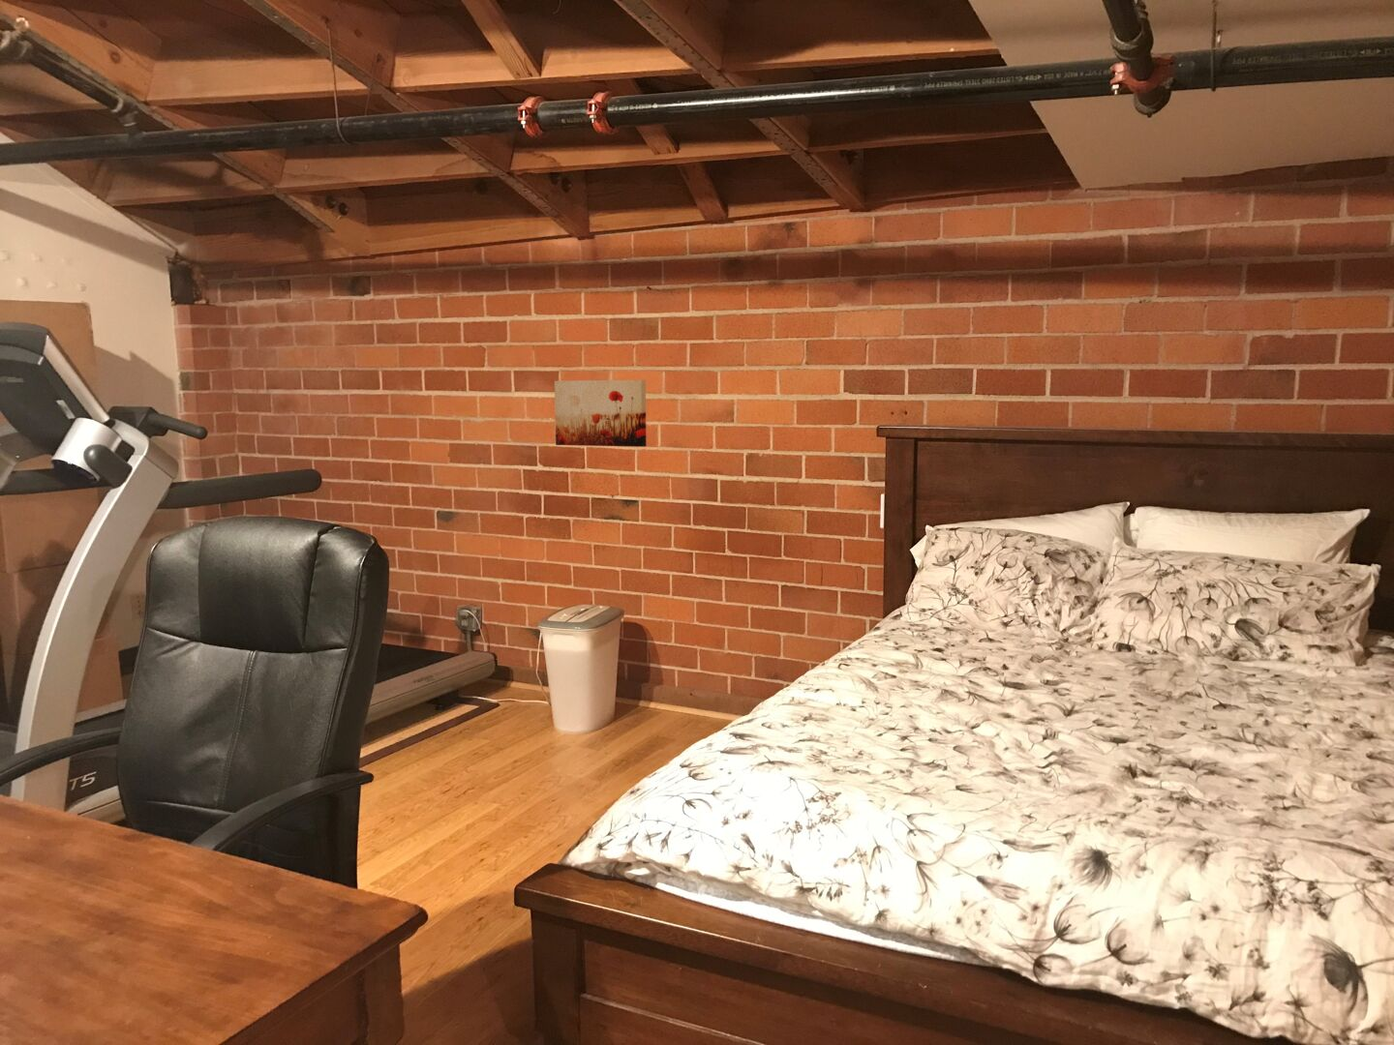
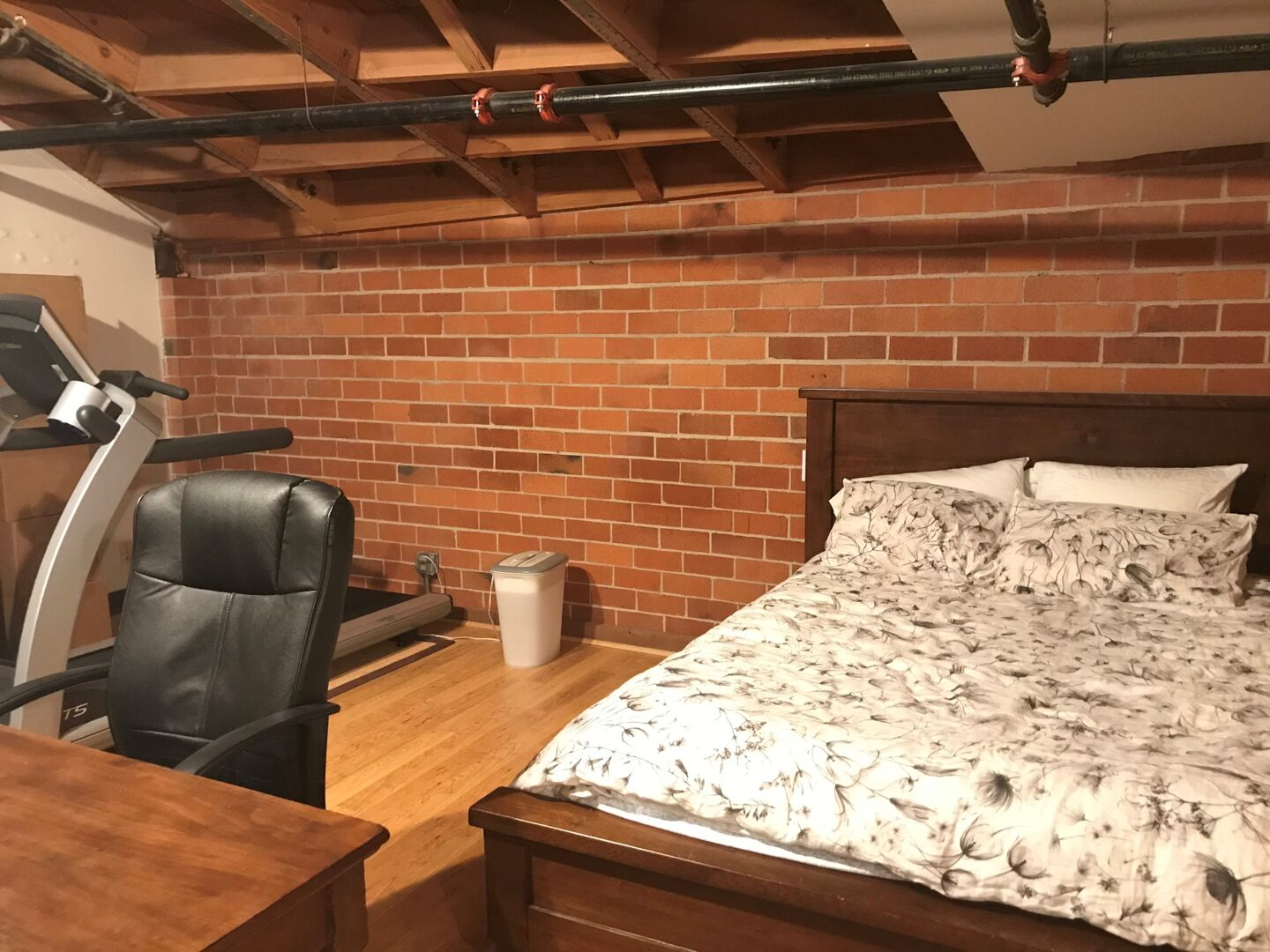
- wall art (599, 413)
